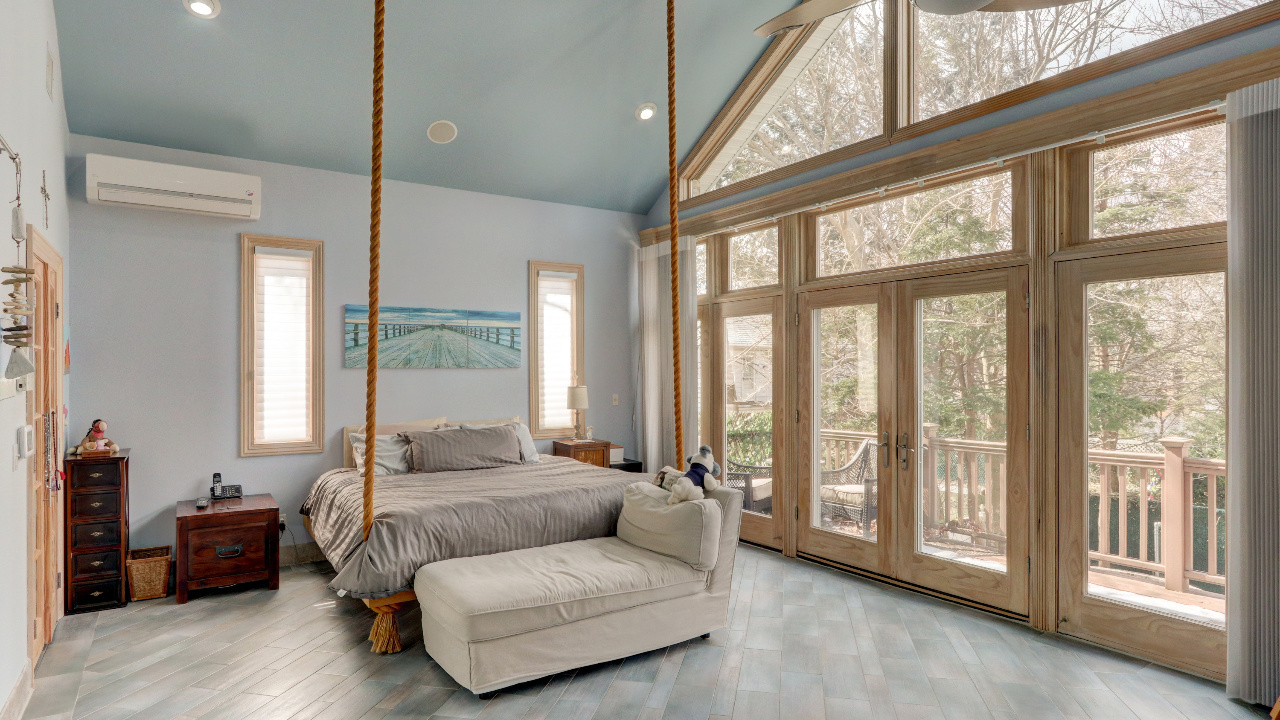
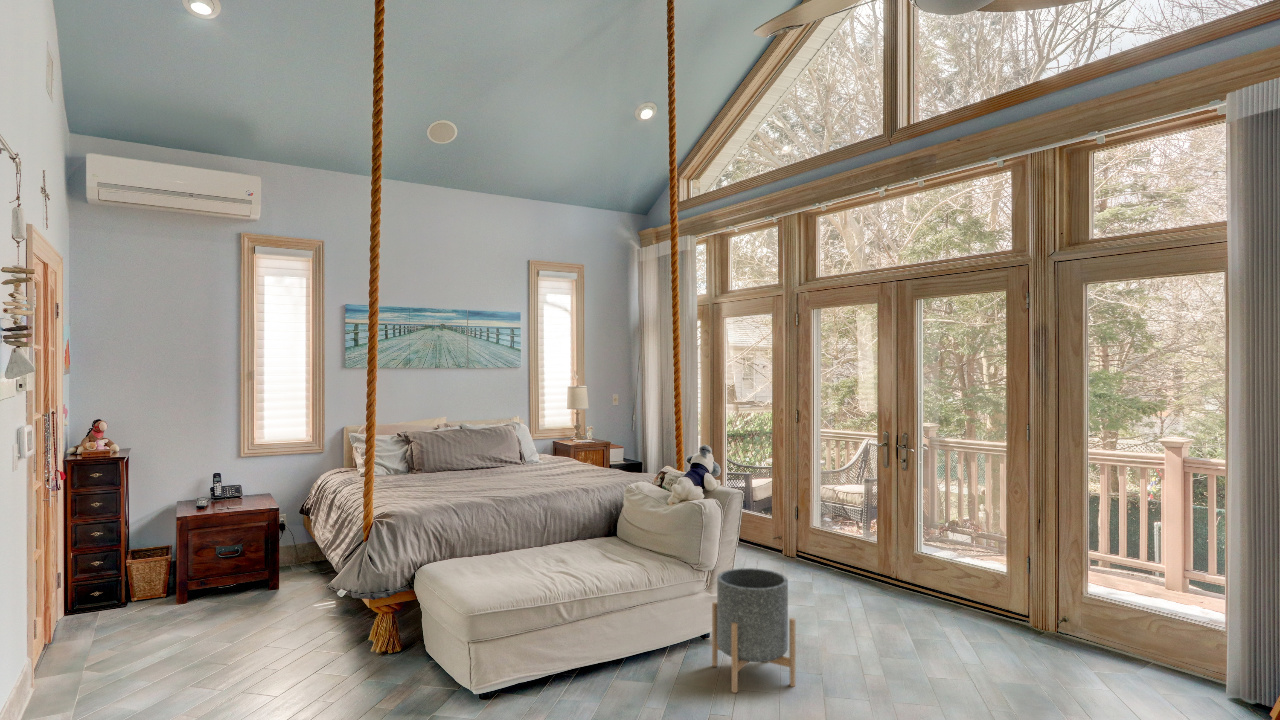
+ planter (752, 626)
